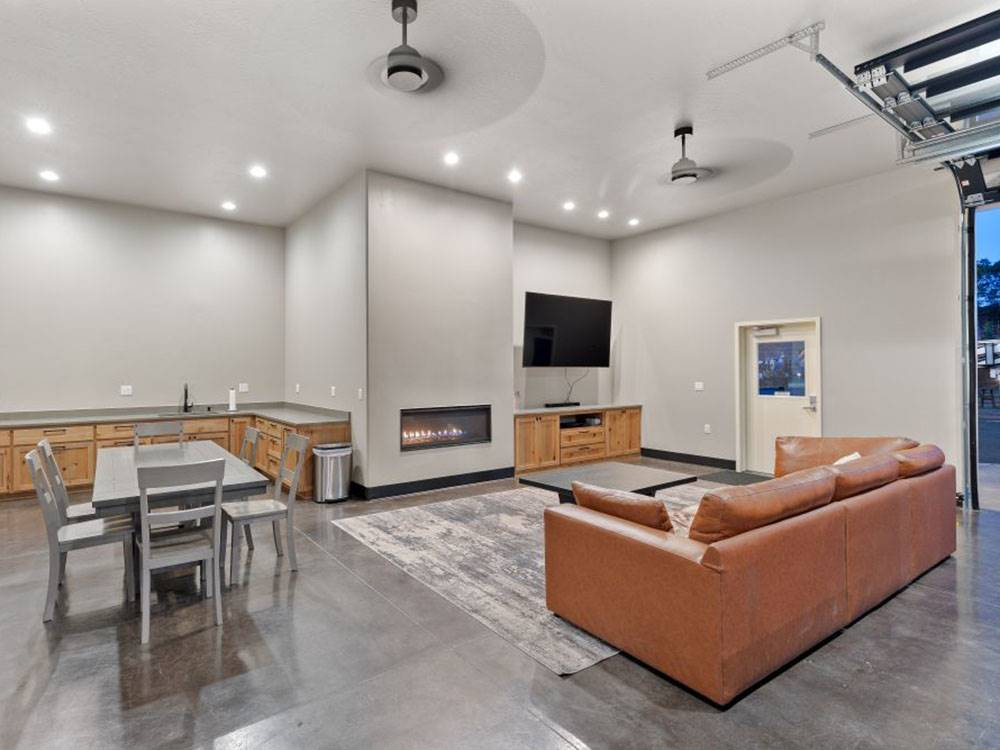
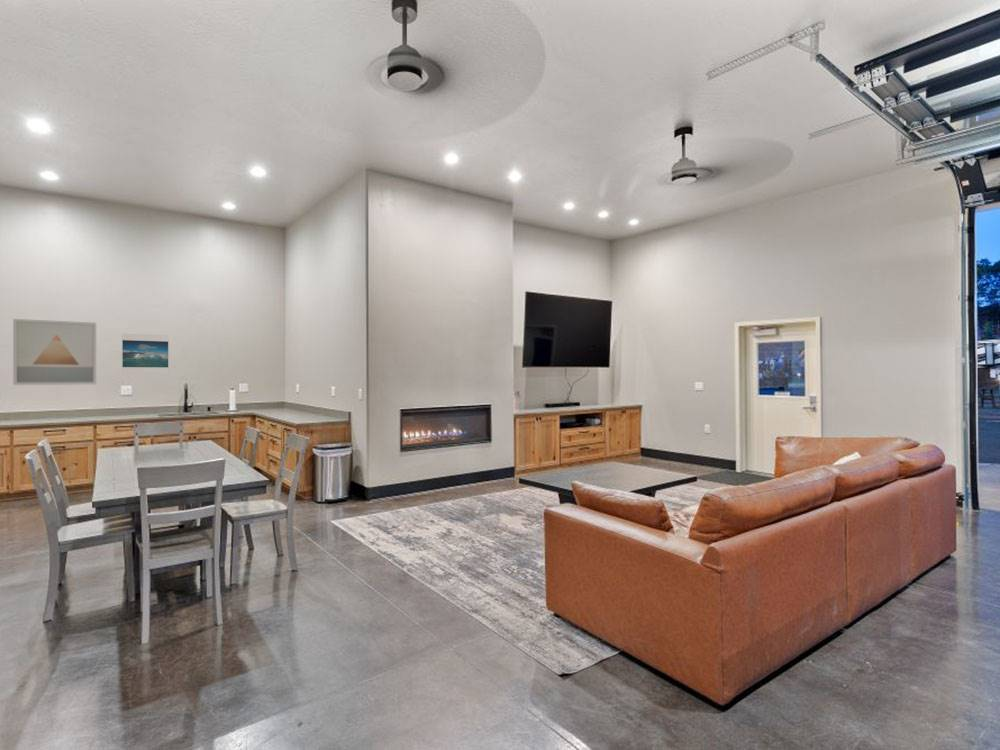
+ wall art (56, 352)
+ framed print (145, 354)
